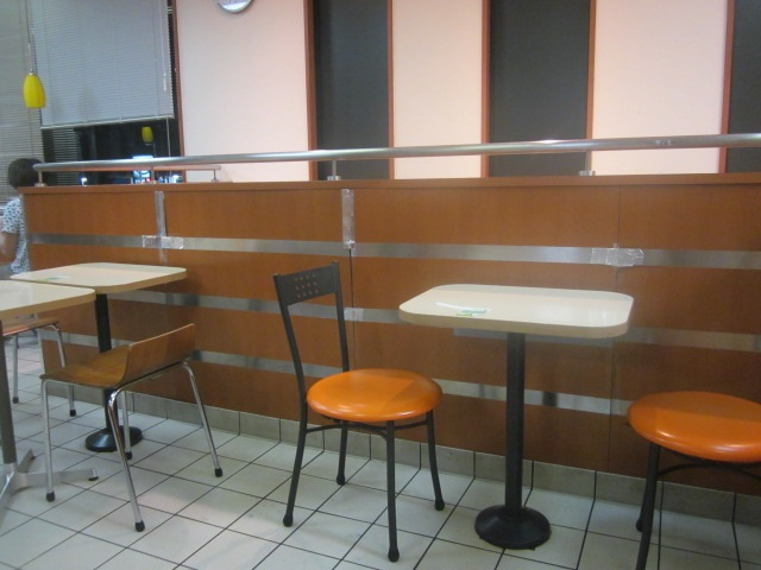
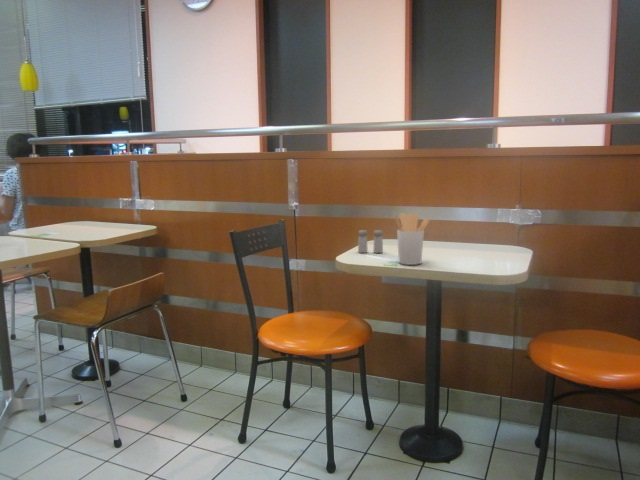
+ utensil holder (409, 237)
+ salt and pepper shaker (366, 241)
